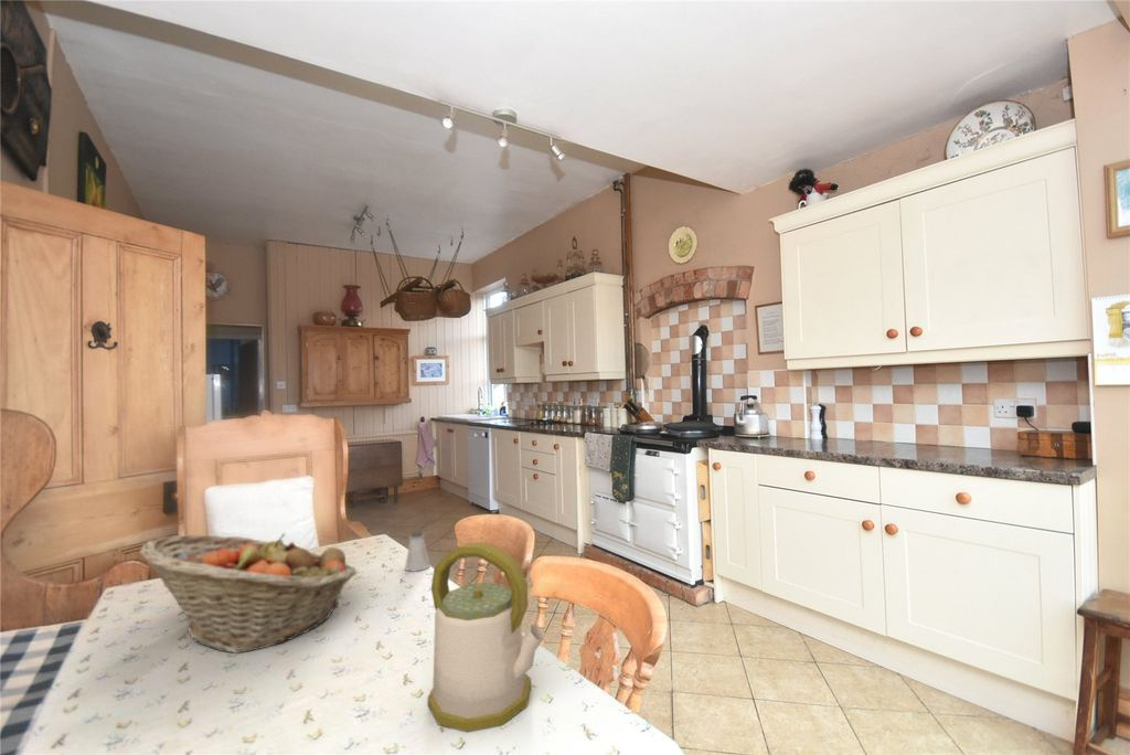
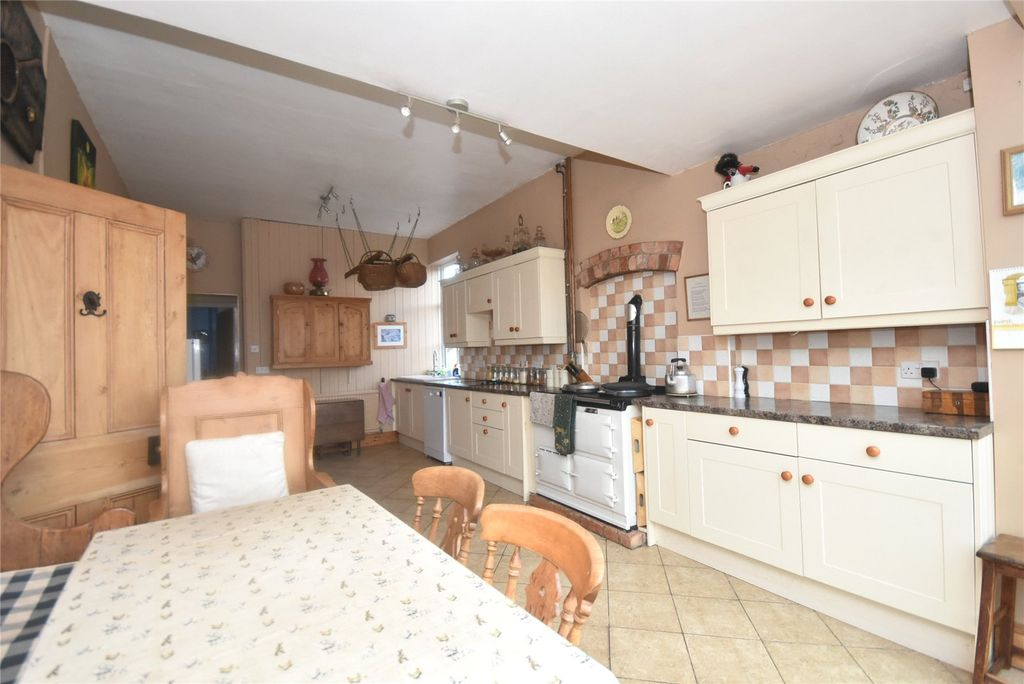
- kettle (487, 621)
- fruit basket (254, 574)
- saltshaker (417, 550)
